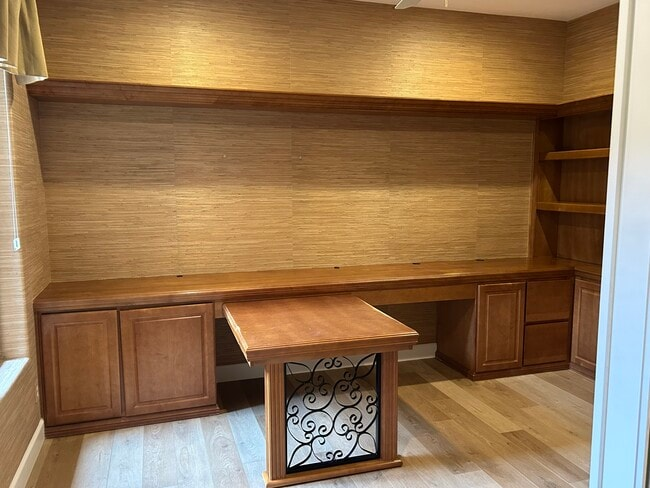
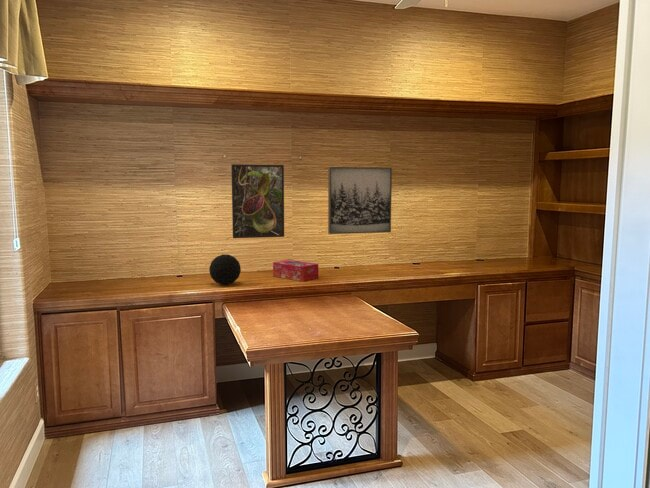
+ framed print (258, 201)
+ tissue box (295, 270)
+ wall art (360, 200)
+ decorative orb (225, 269)
